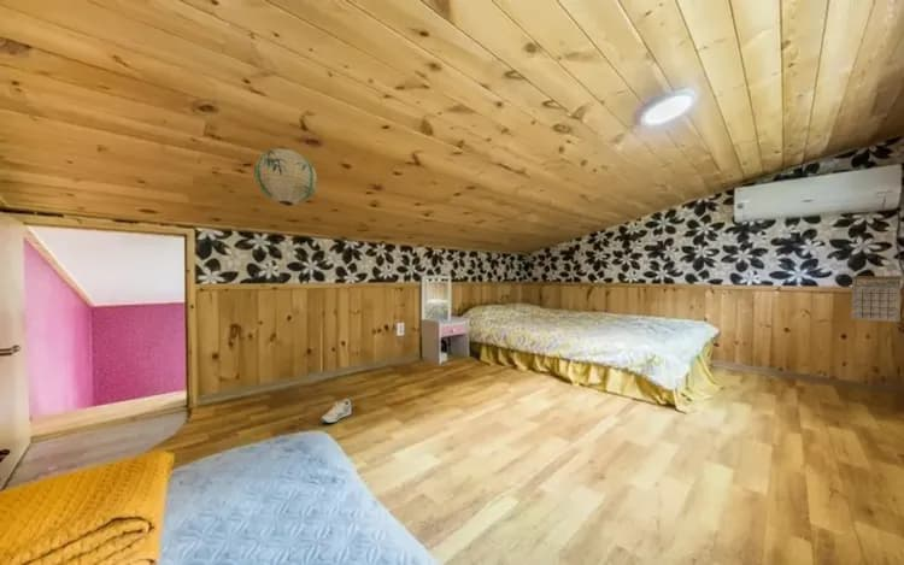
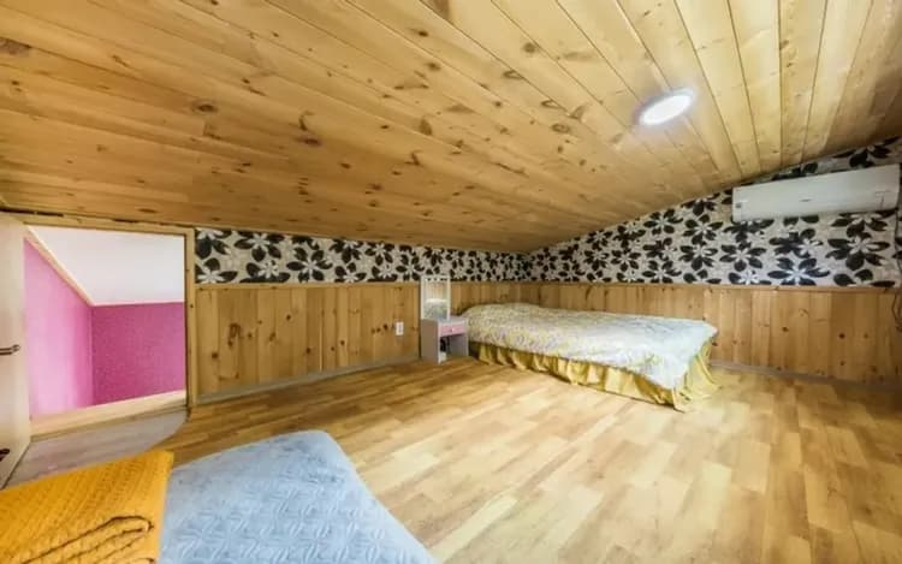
- paper lantern (286, 177)
- calendar (875, 293)
- sneaker (336, 411)
